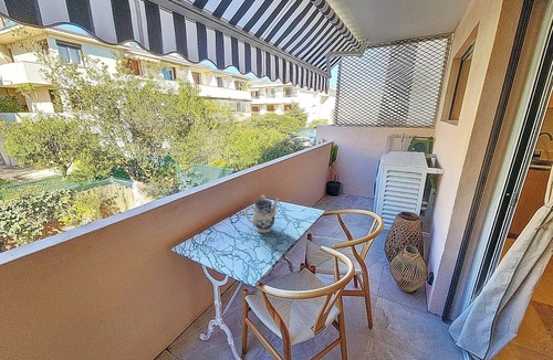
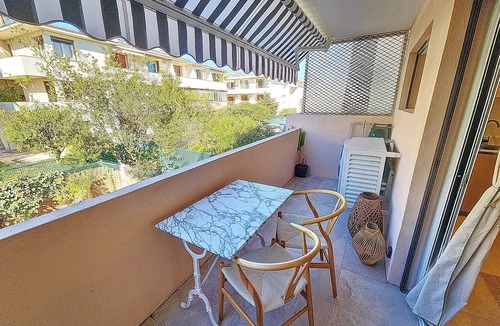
- teapot (263, 212)
